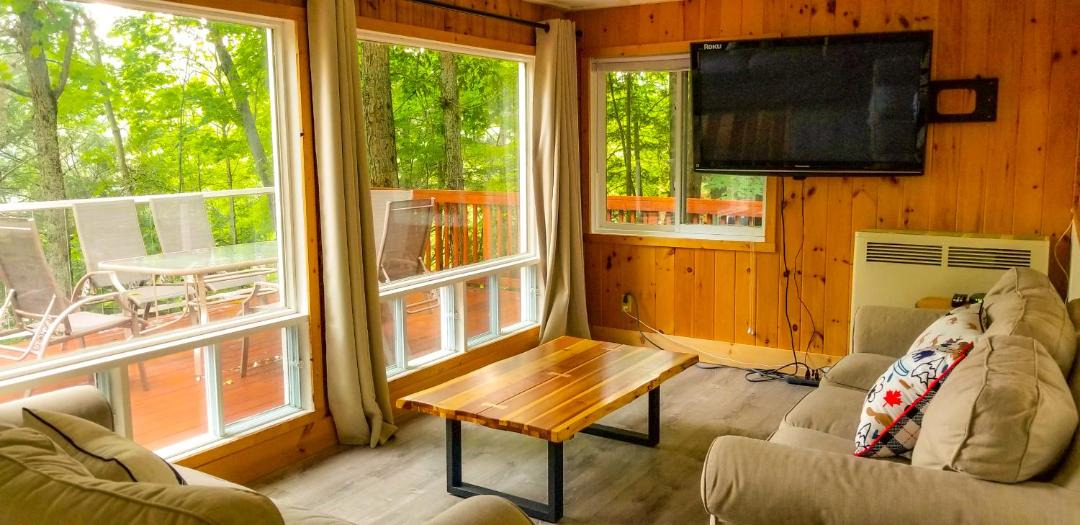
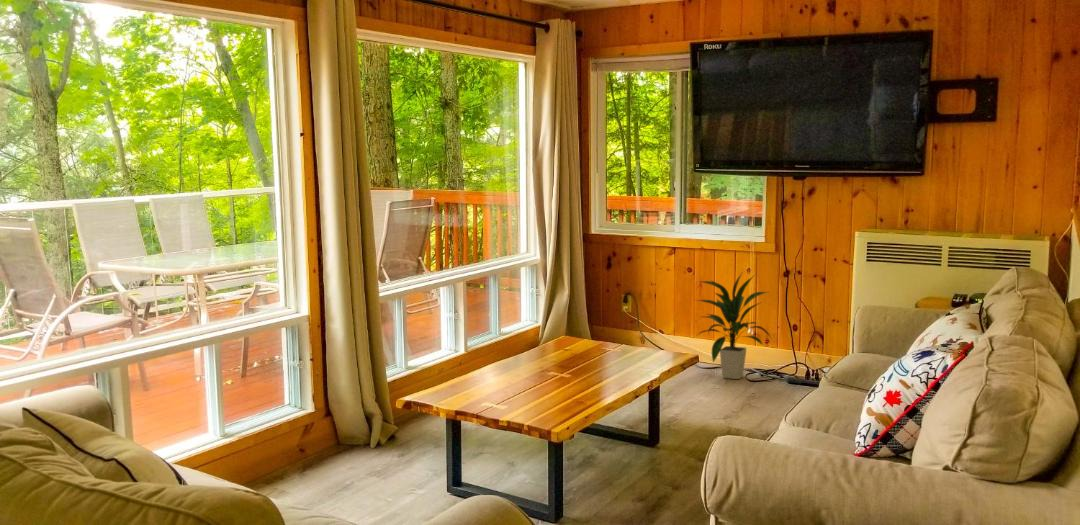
+ indoor plant (729, 324)
